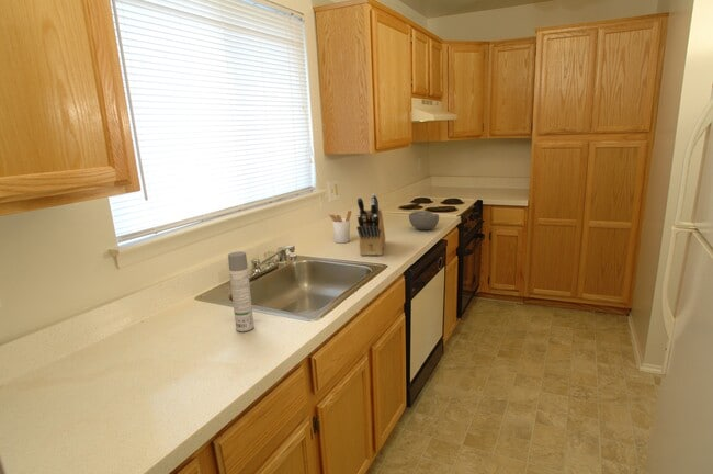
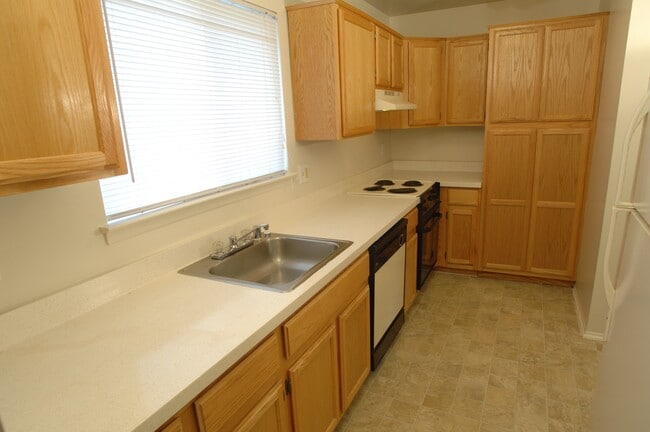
- spray bottle (240, 291)
- bowl (423, 221)
- knife block (371, 222)
- utensil holder (339, 226)
